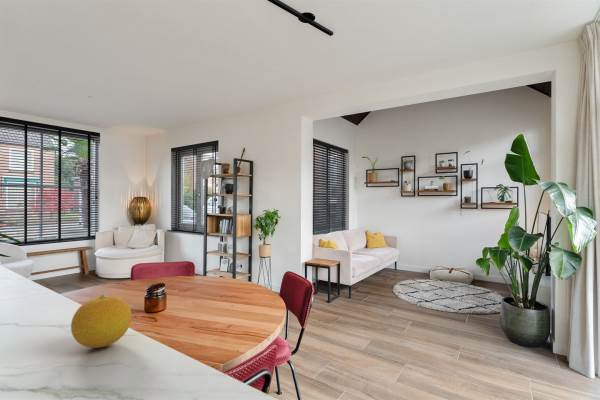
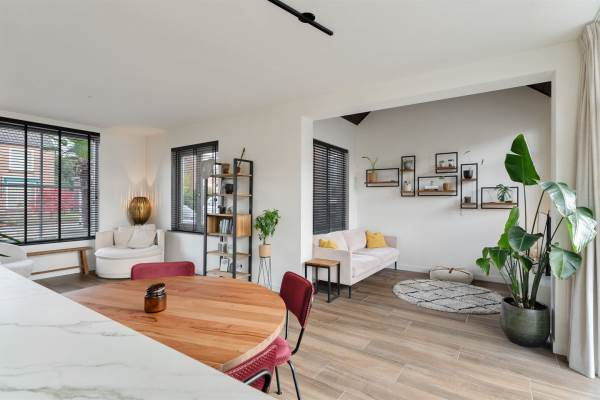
- fruit (102, 319)
